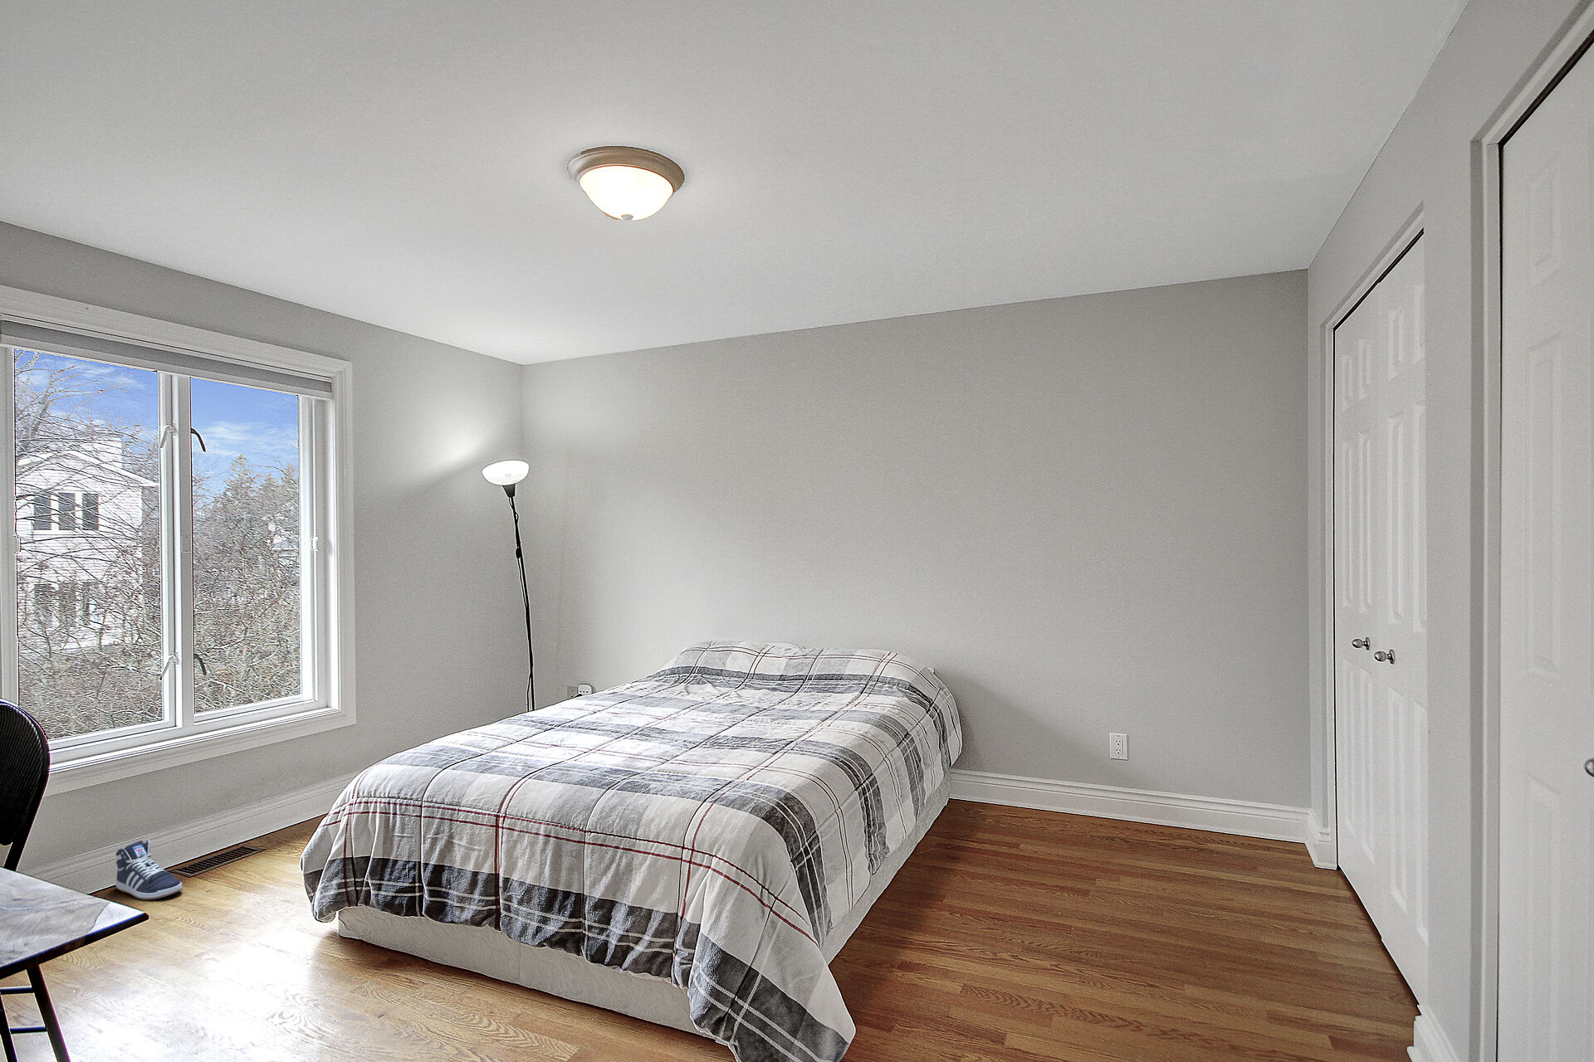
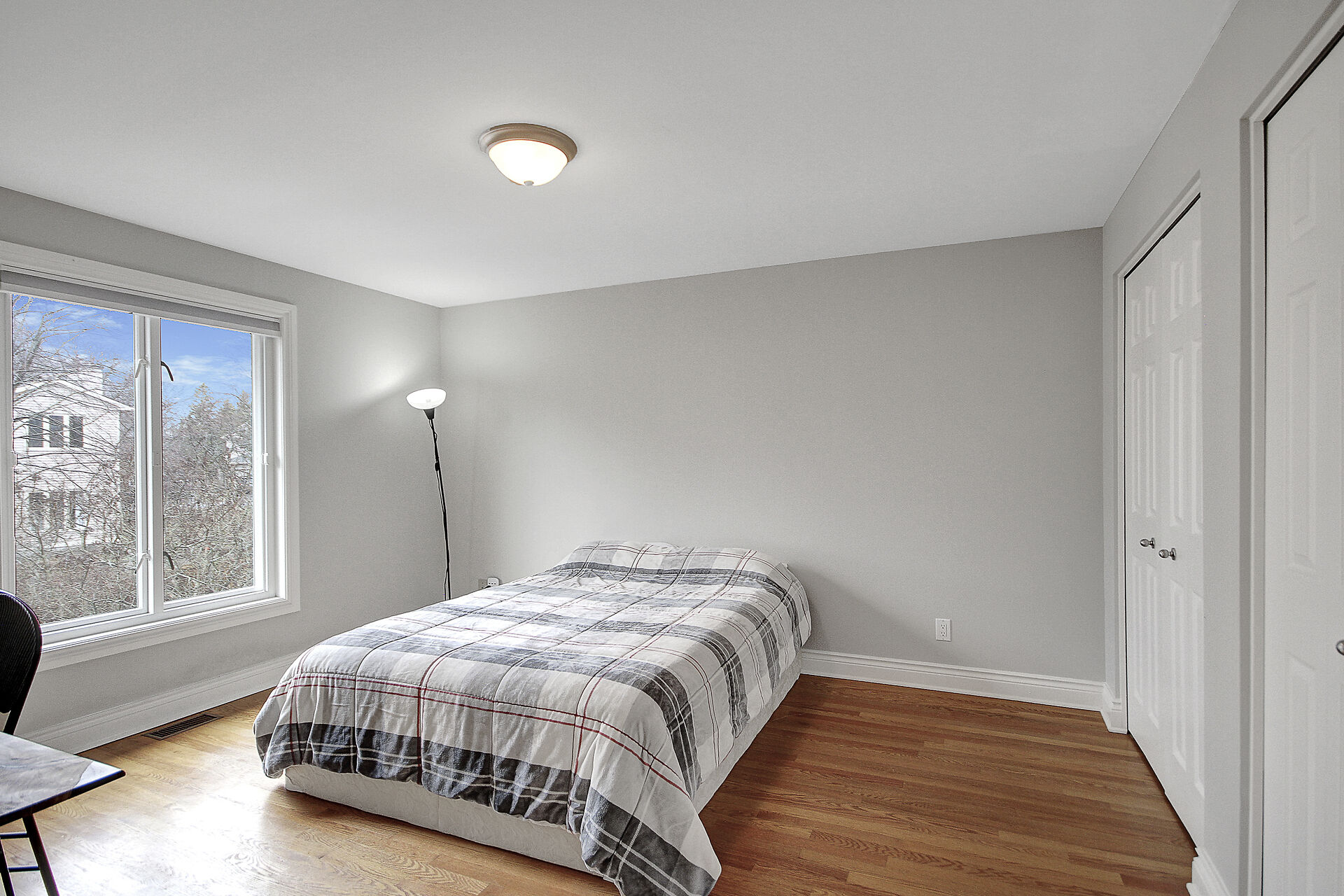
- sneaker (147, 868)
